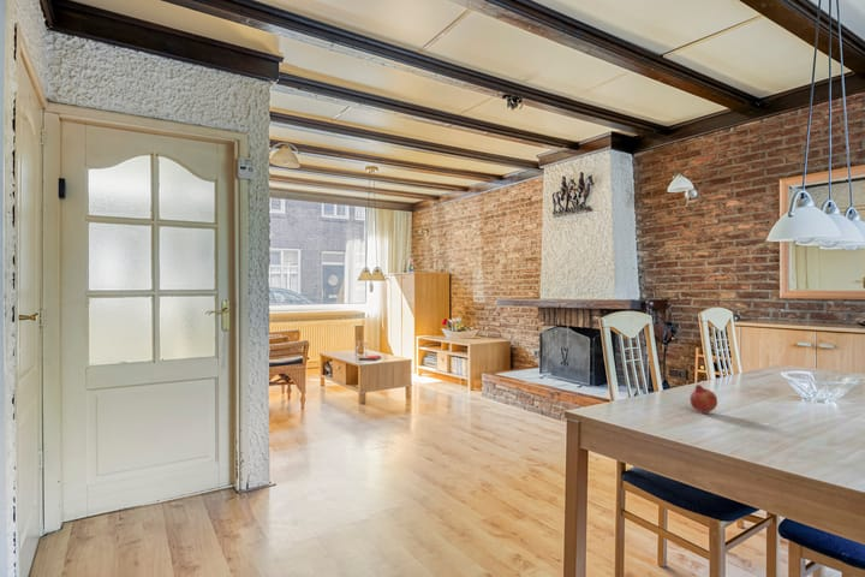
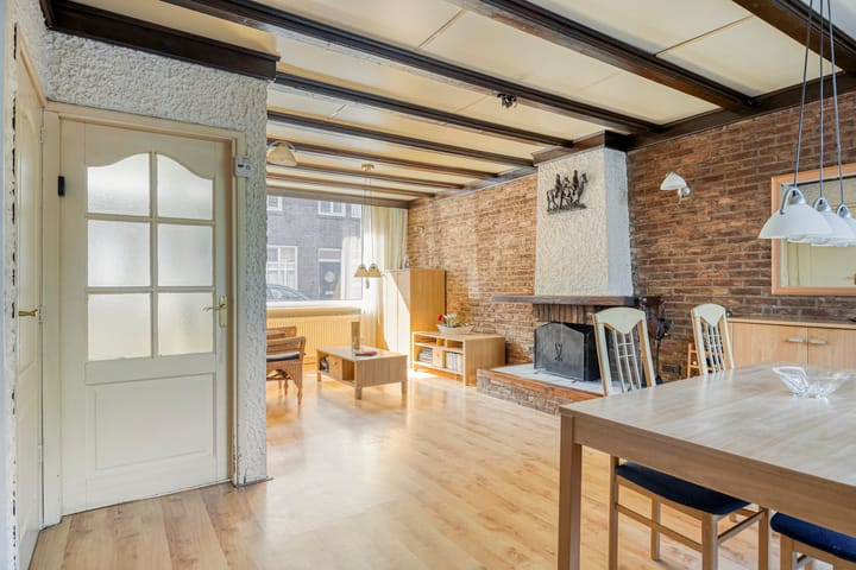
- fruit (703, 398)
